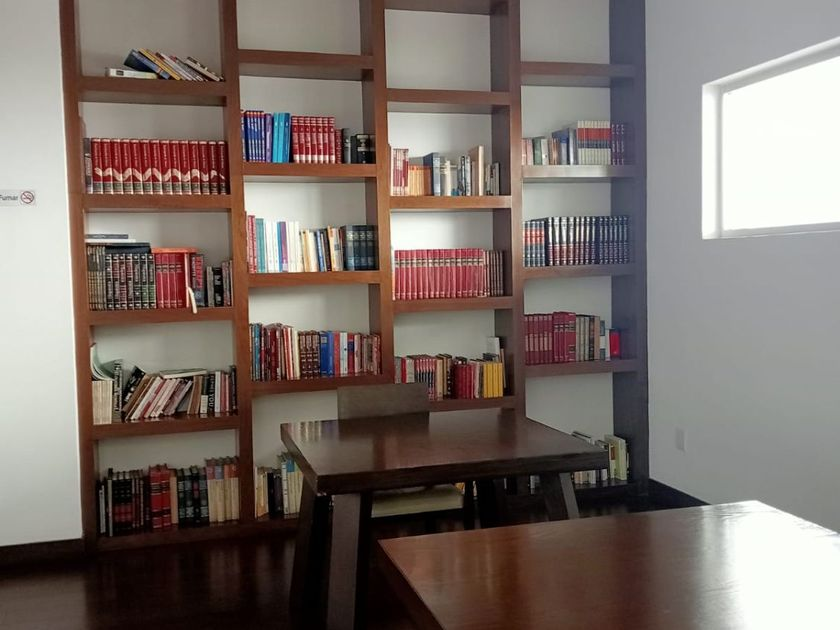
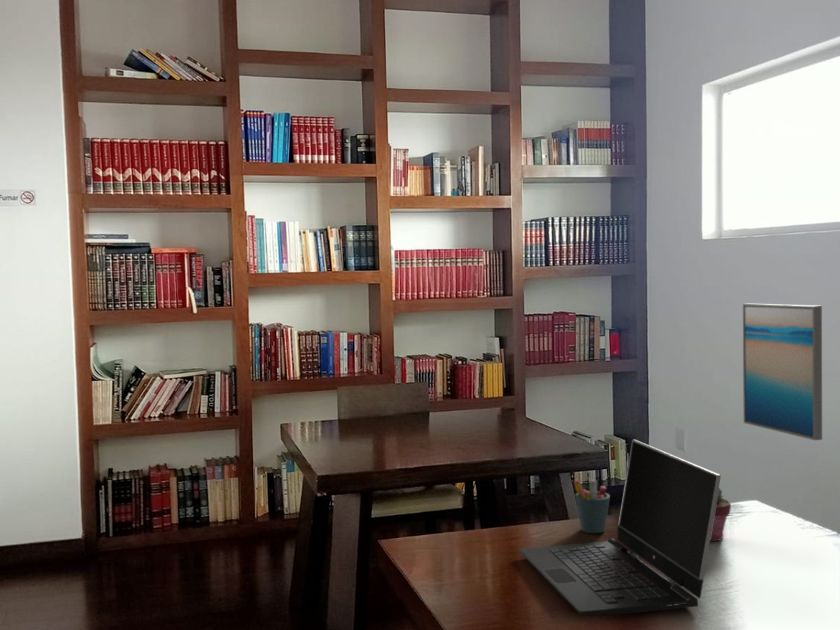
+ pen holder (592, 503)
+ wall art (780, 367)
+ potted succulent (714, 513)
+ laptop computer (618, 523)
